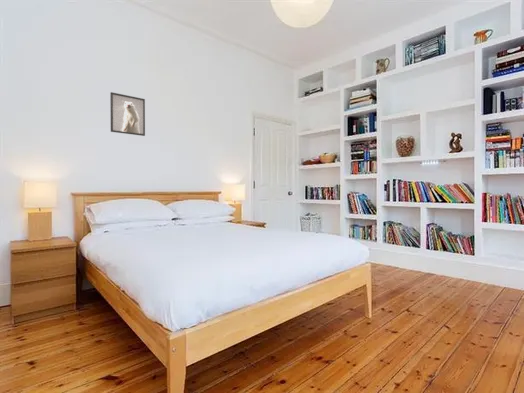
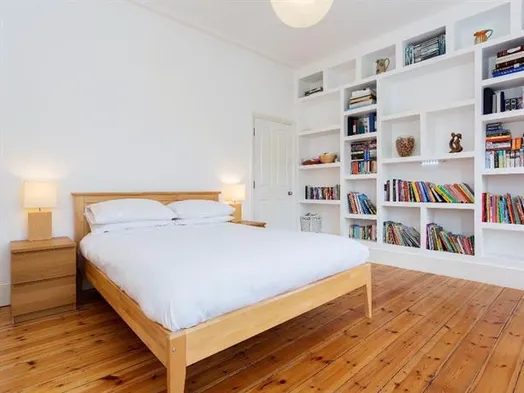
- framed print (128, 114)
